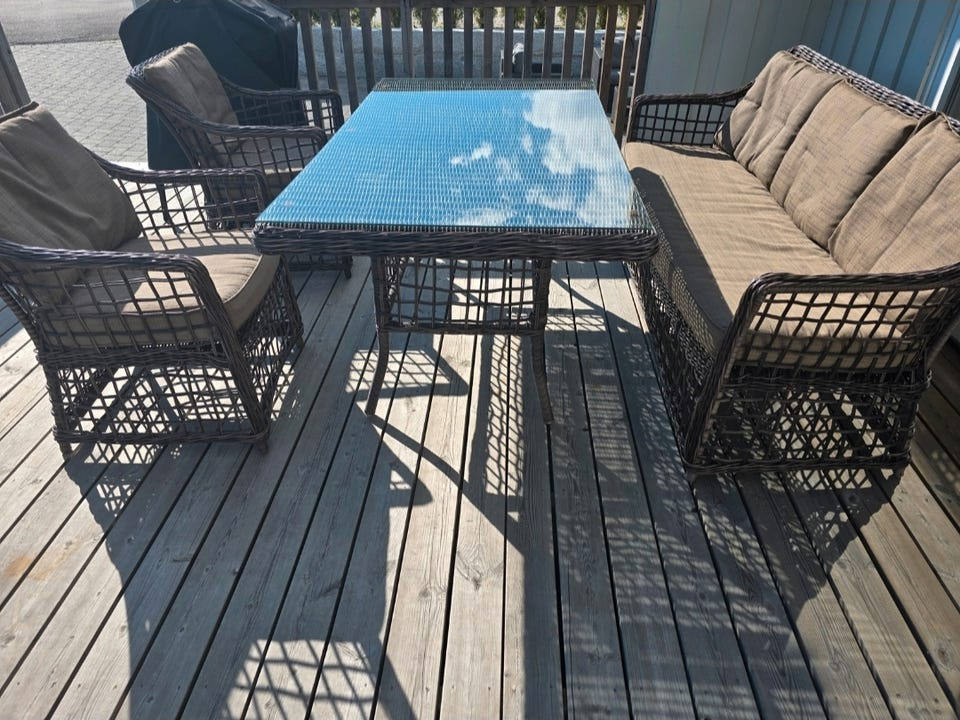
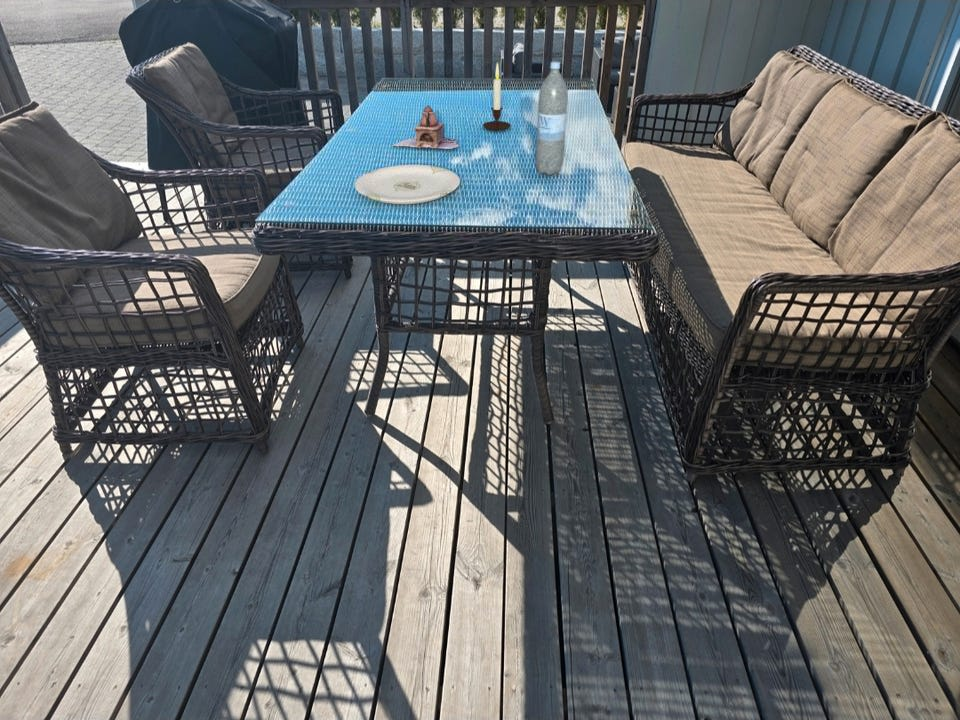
+ water bottle (551, 120)
+ candle (496, 96)
+ plate (408, 185)
+ teapot (430, 125)
